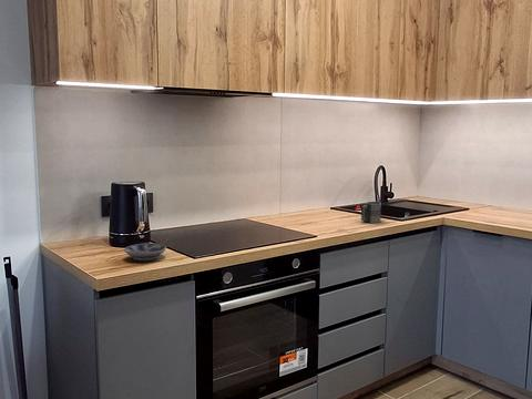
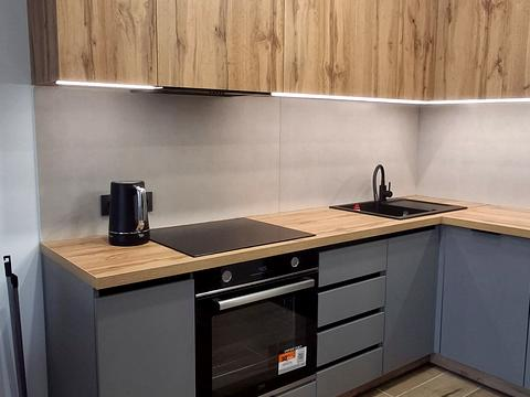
- bowl (145, 252)
- mug (370, 212)
